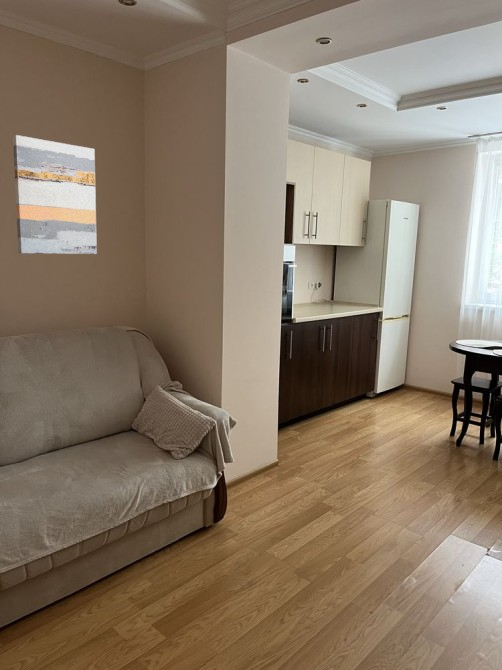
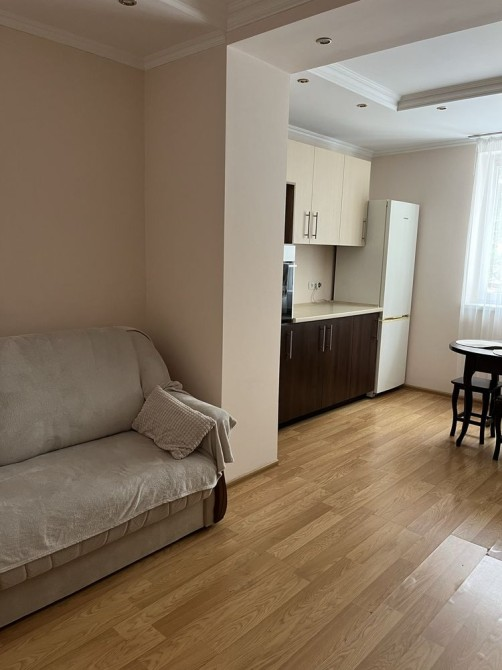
- wall art (57, 199)
